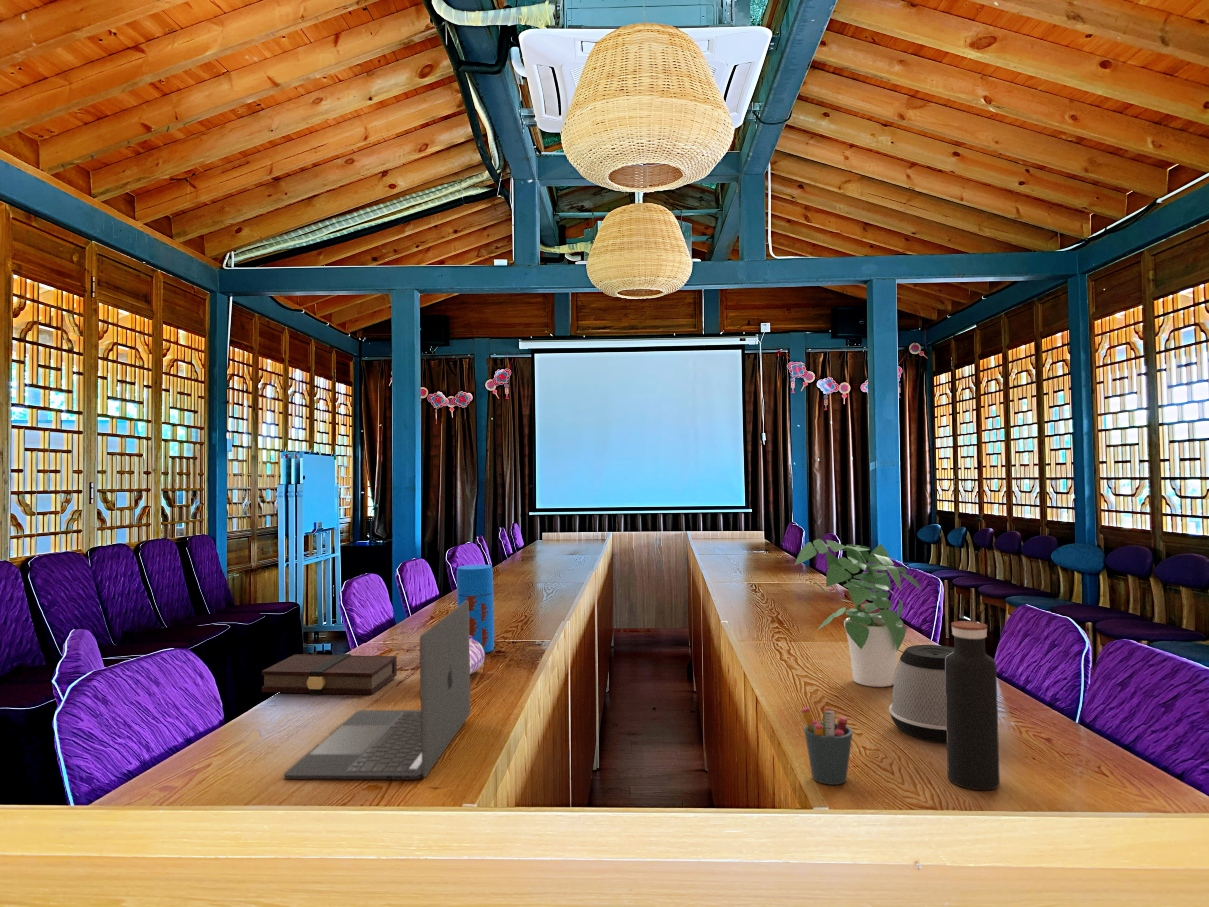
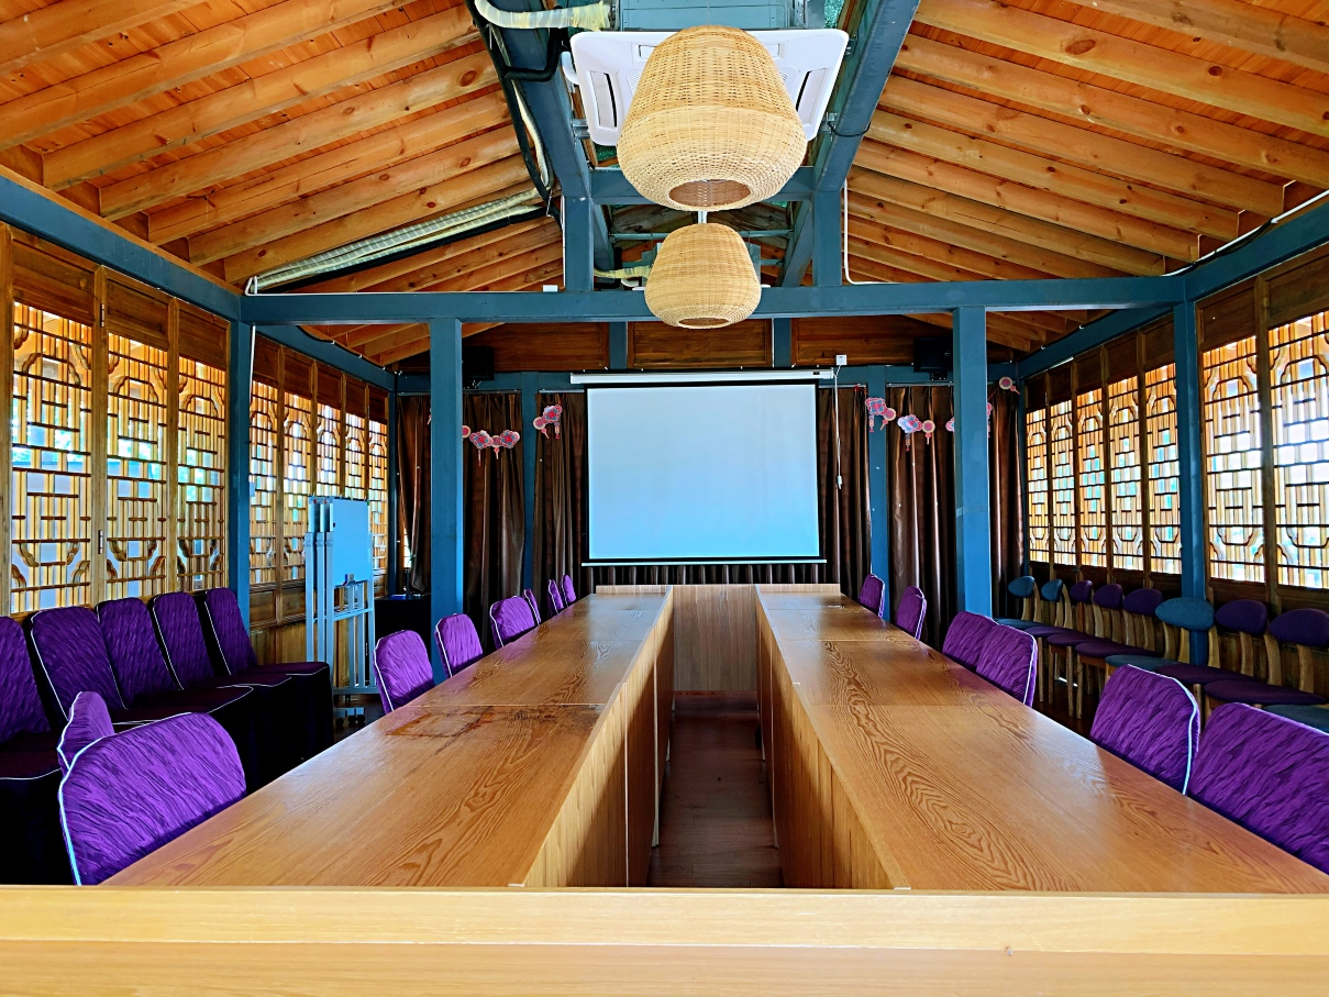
- water bottle (971, 702)
- speaker (936, 690)
- pencil case (470, 662)
- thermos (475, 608)
- potted plant (859, 609)
- book (331, 673)
- pen holder (827, 740)
- laptop (386, 710)
